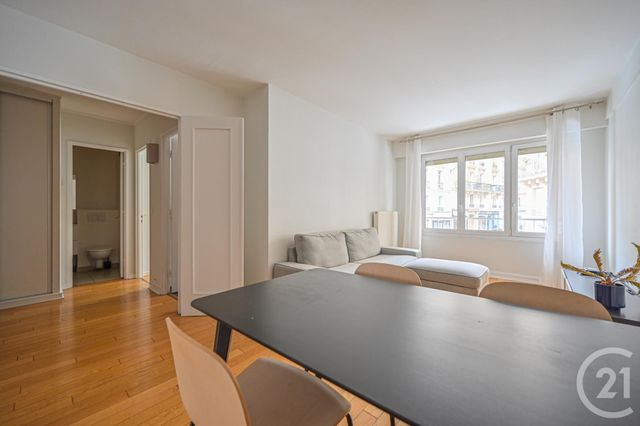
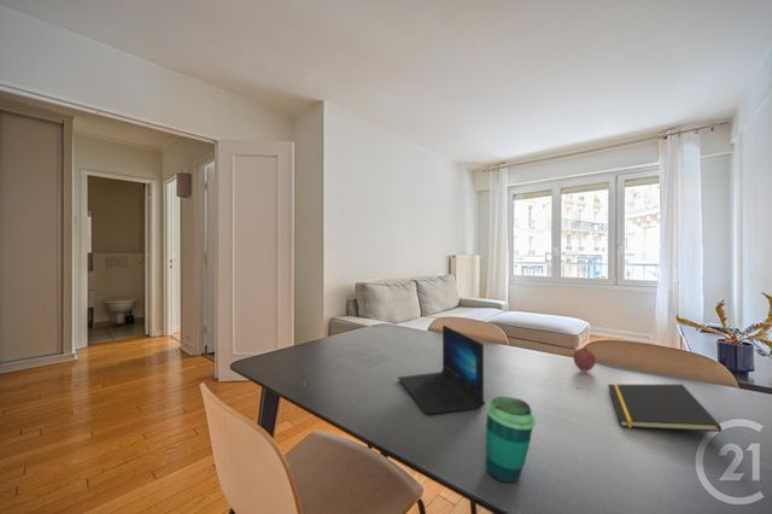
+ laptop (443, 363)
+ fruit (584, 358)
+ cup (509, 438)
+ notepad (654, 403)
